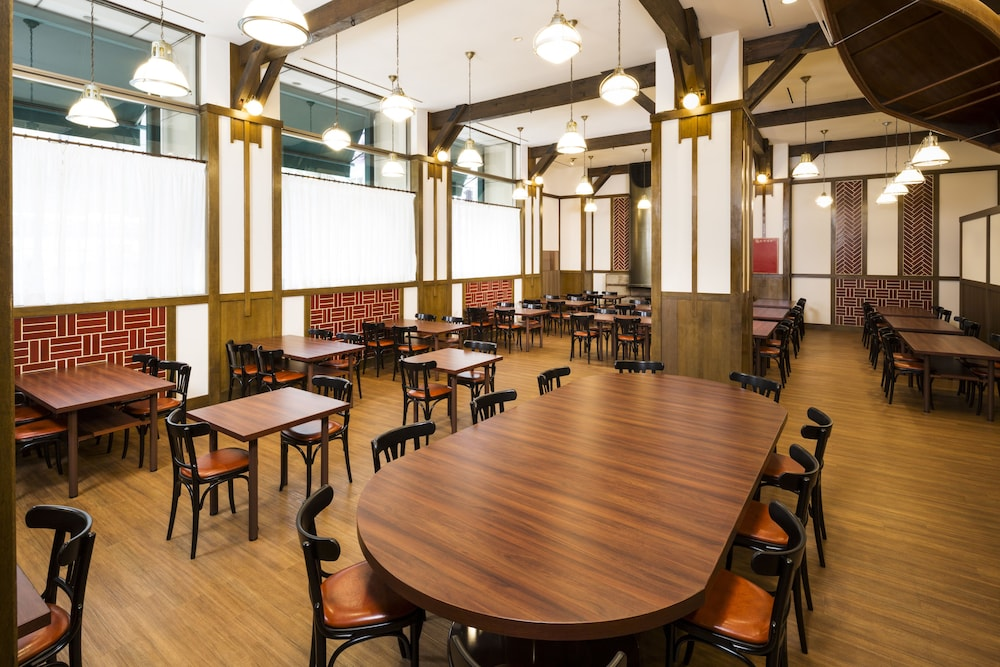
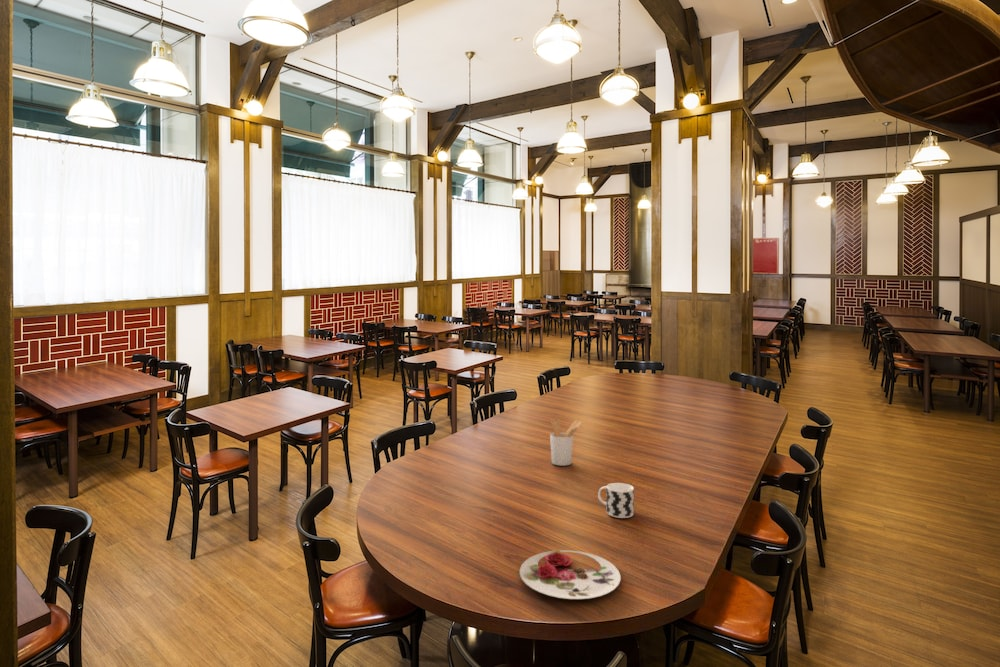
+ cup (615, 499)
+ utensil holder (566, 441)
+ plate (569, 571)
